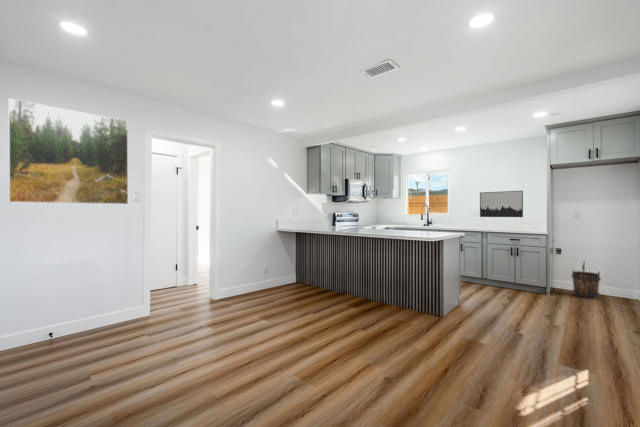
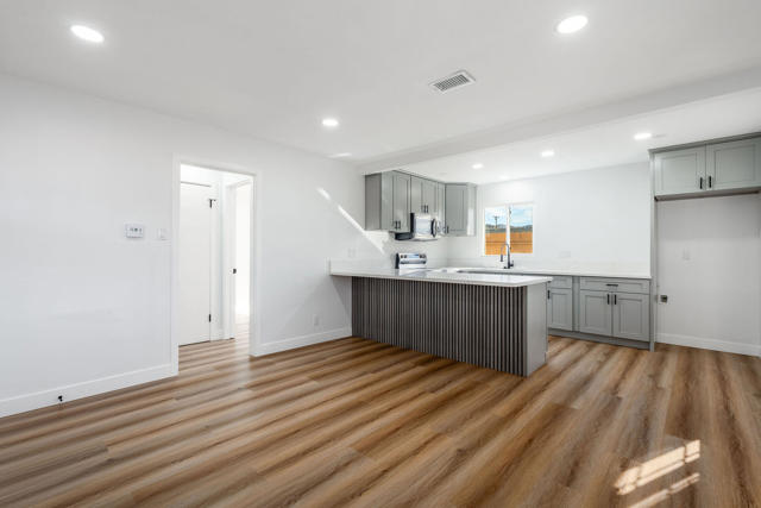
- bucket (586, 278)
- wall art (500, 204)
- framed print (74, 157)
